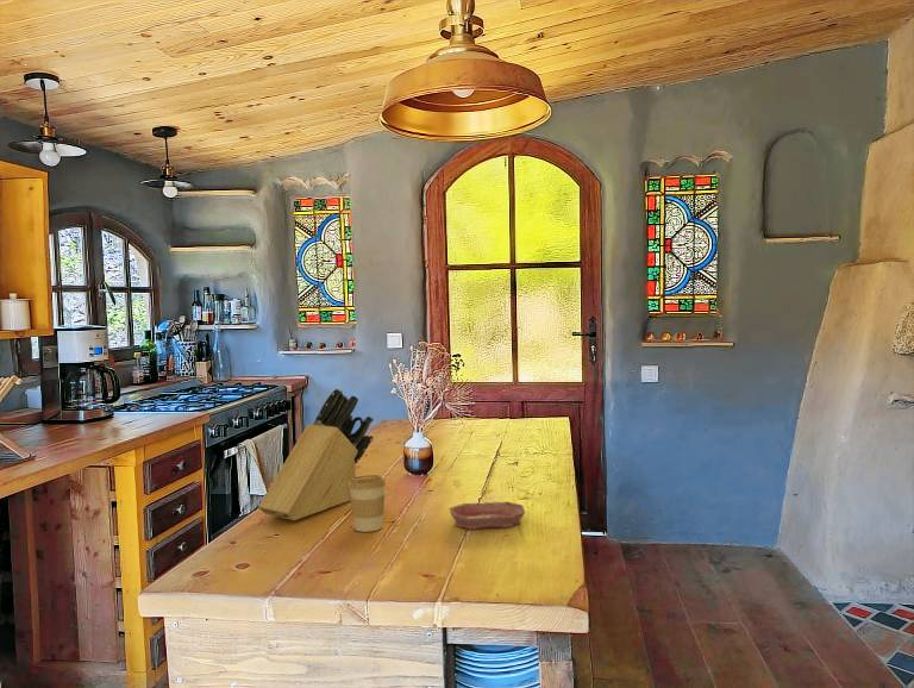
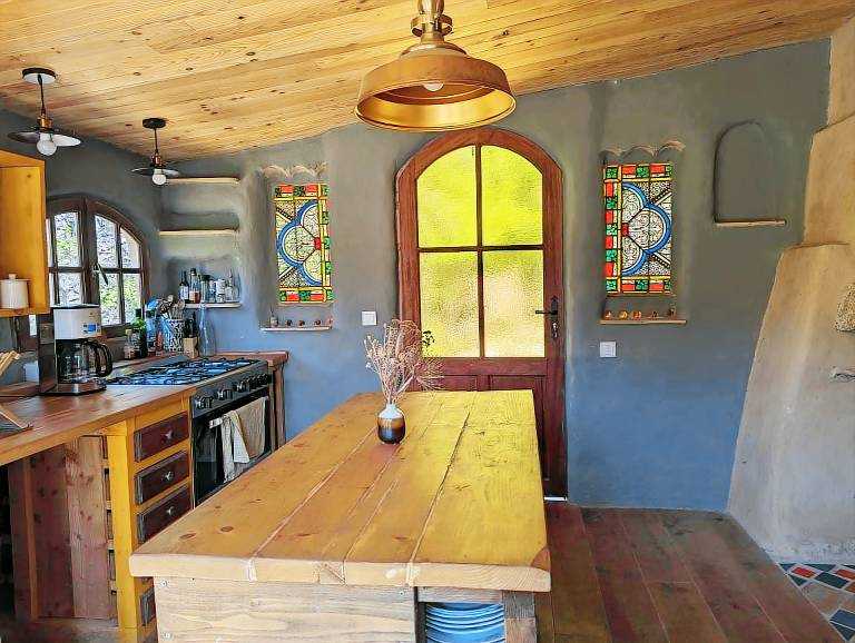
- coffee cup (367, 501)
- knife block (319, 449)
- bowl (487, 515)
